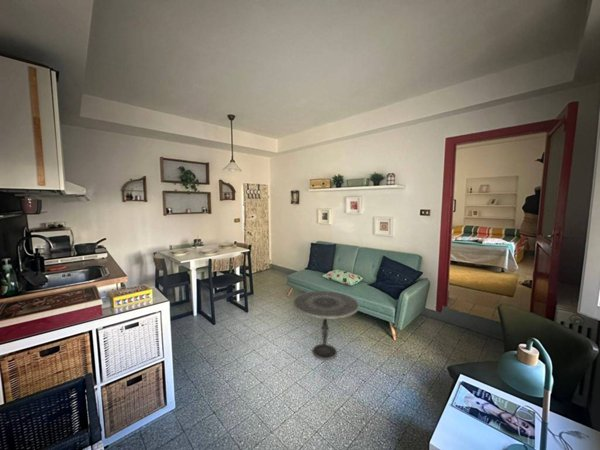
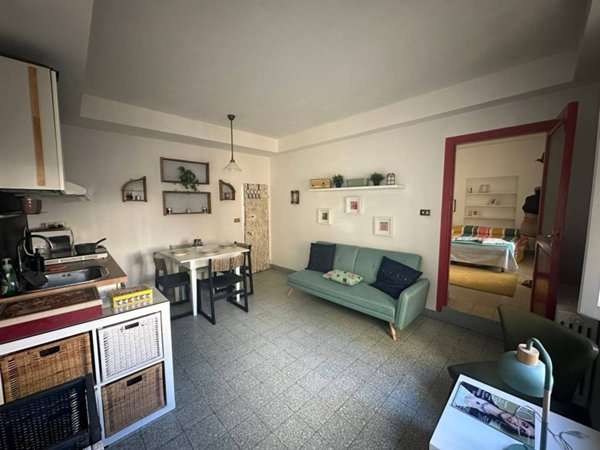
- side table (325, 327)
